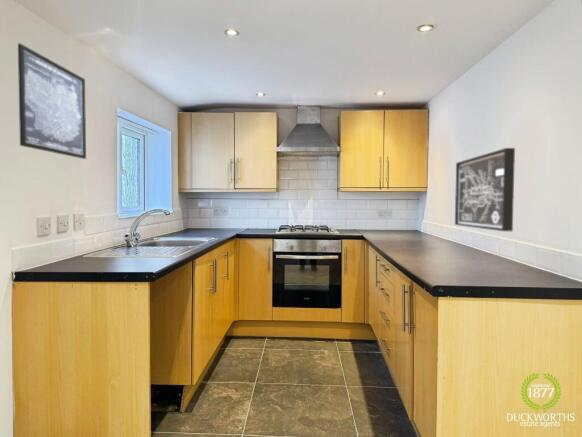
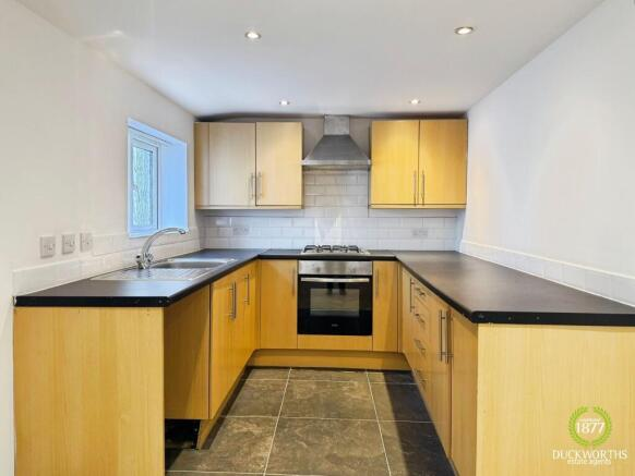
- wall art (480, 192)
- wall art (56, 108)
